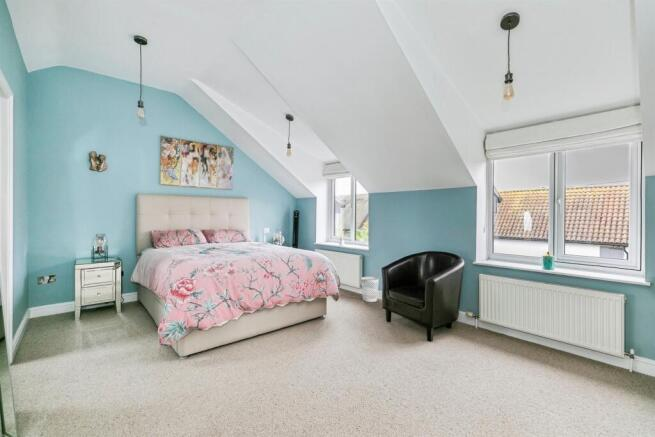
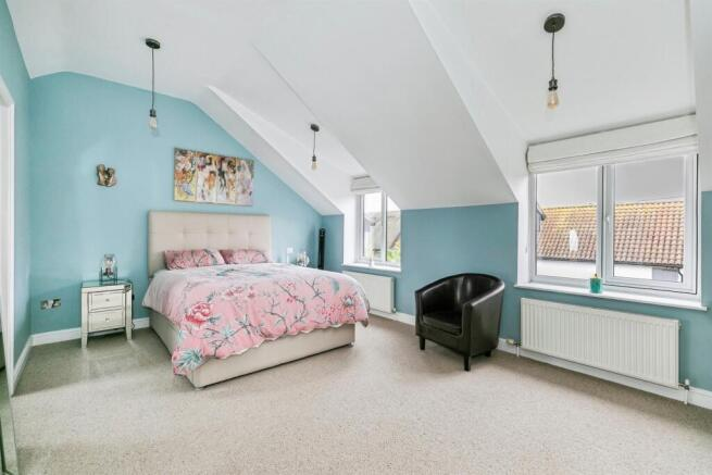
- wastebasket (369, 289)
